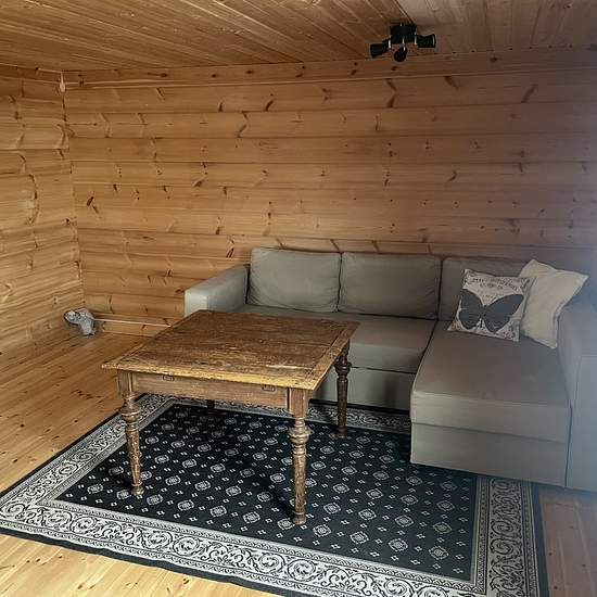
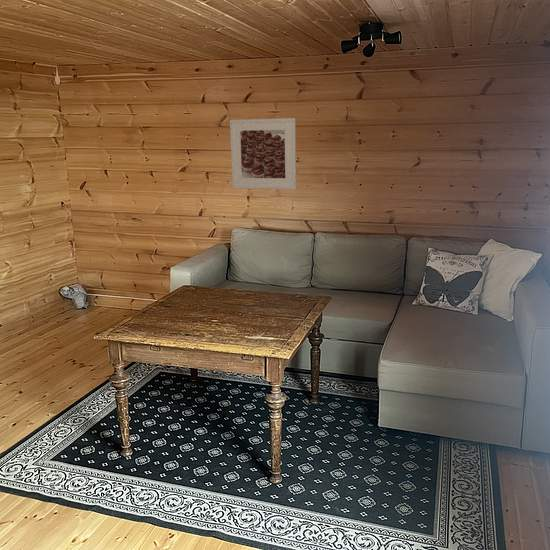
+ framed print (263, 154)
